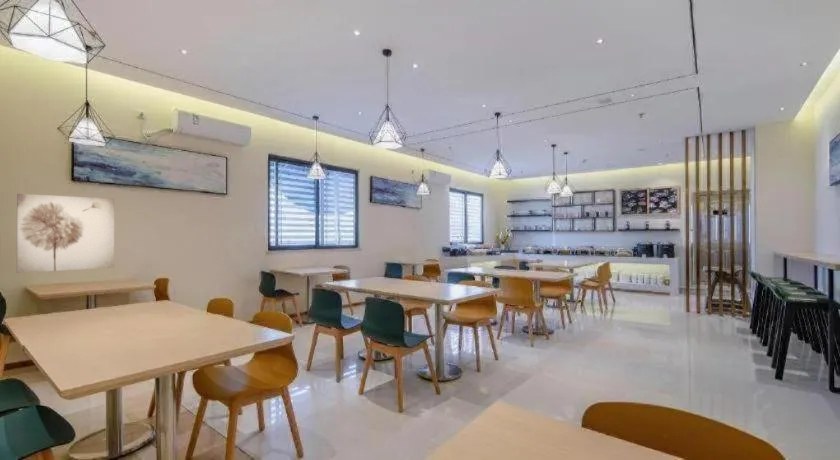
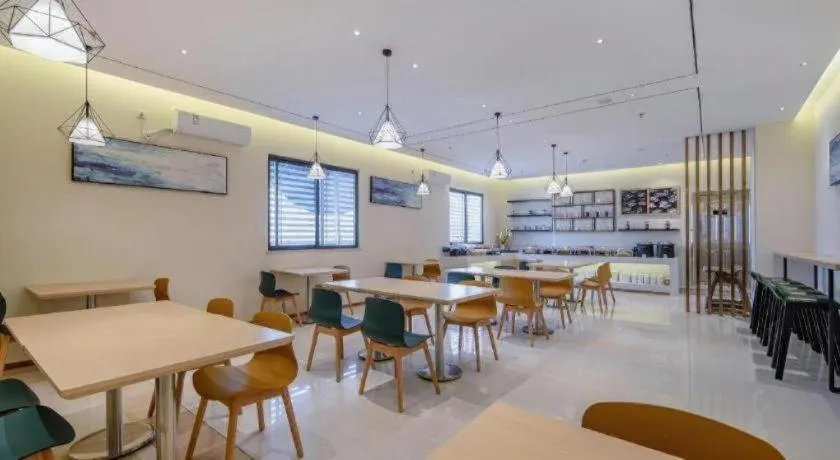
- wall art (68, 233)
